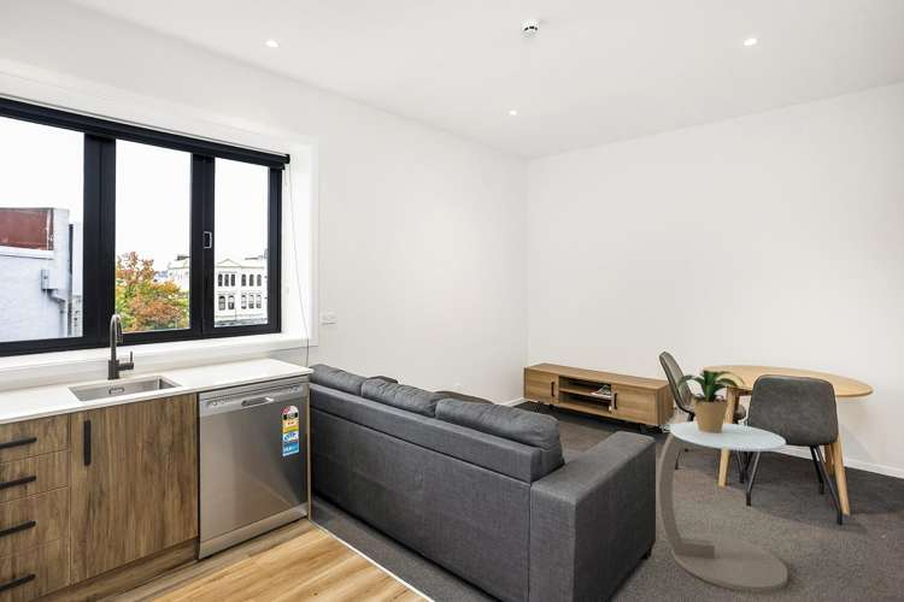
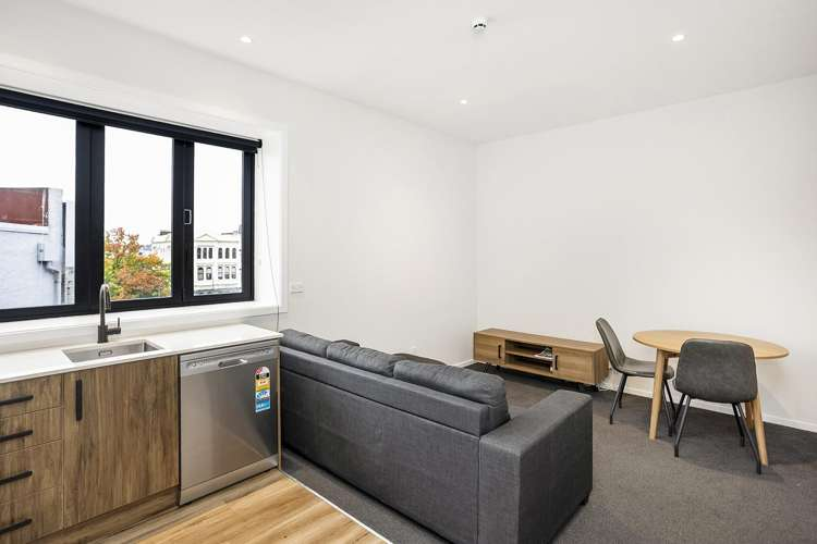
- potted plant (710, 400)
- side table (715, 533)
